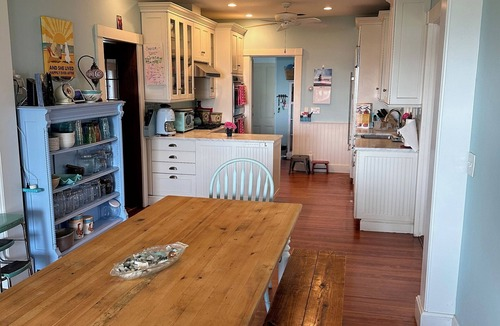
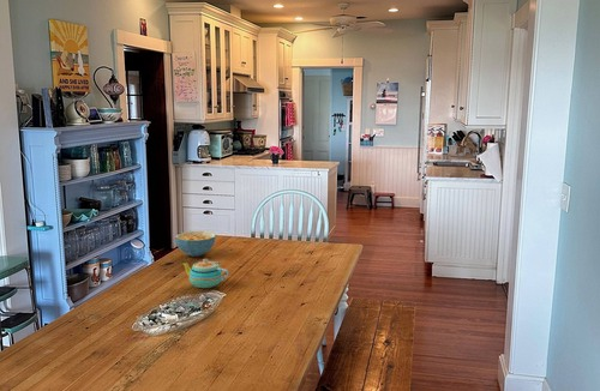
+ cereal bowl (196, 245)
+ teapot (204, 271)
